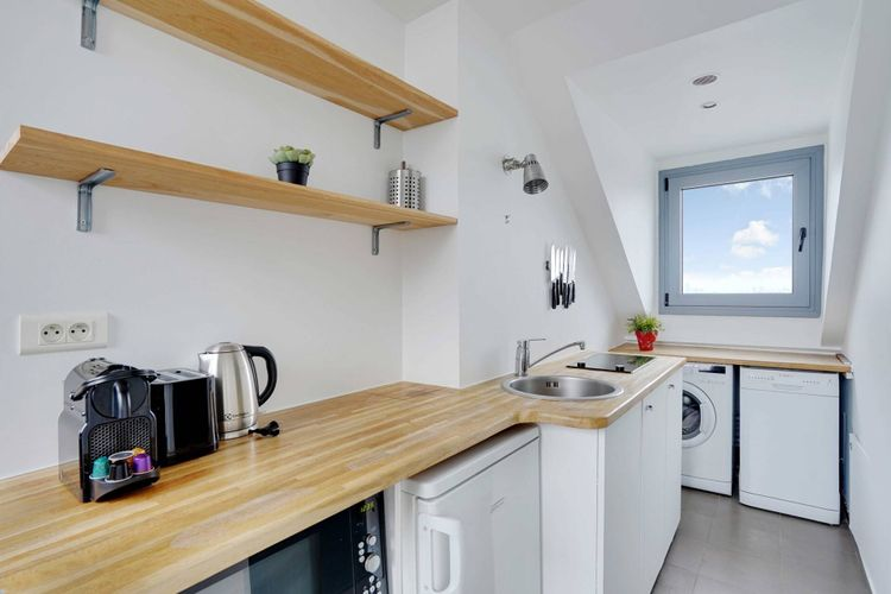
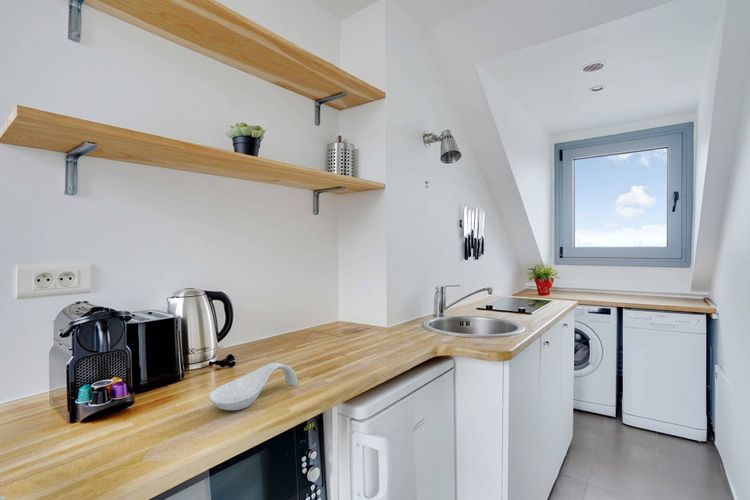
+ spoon rest (256, 383)
